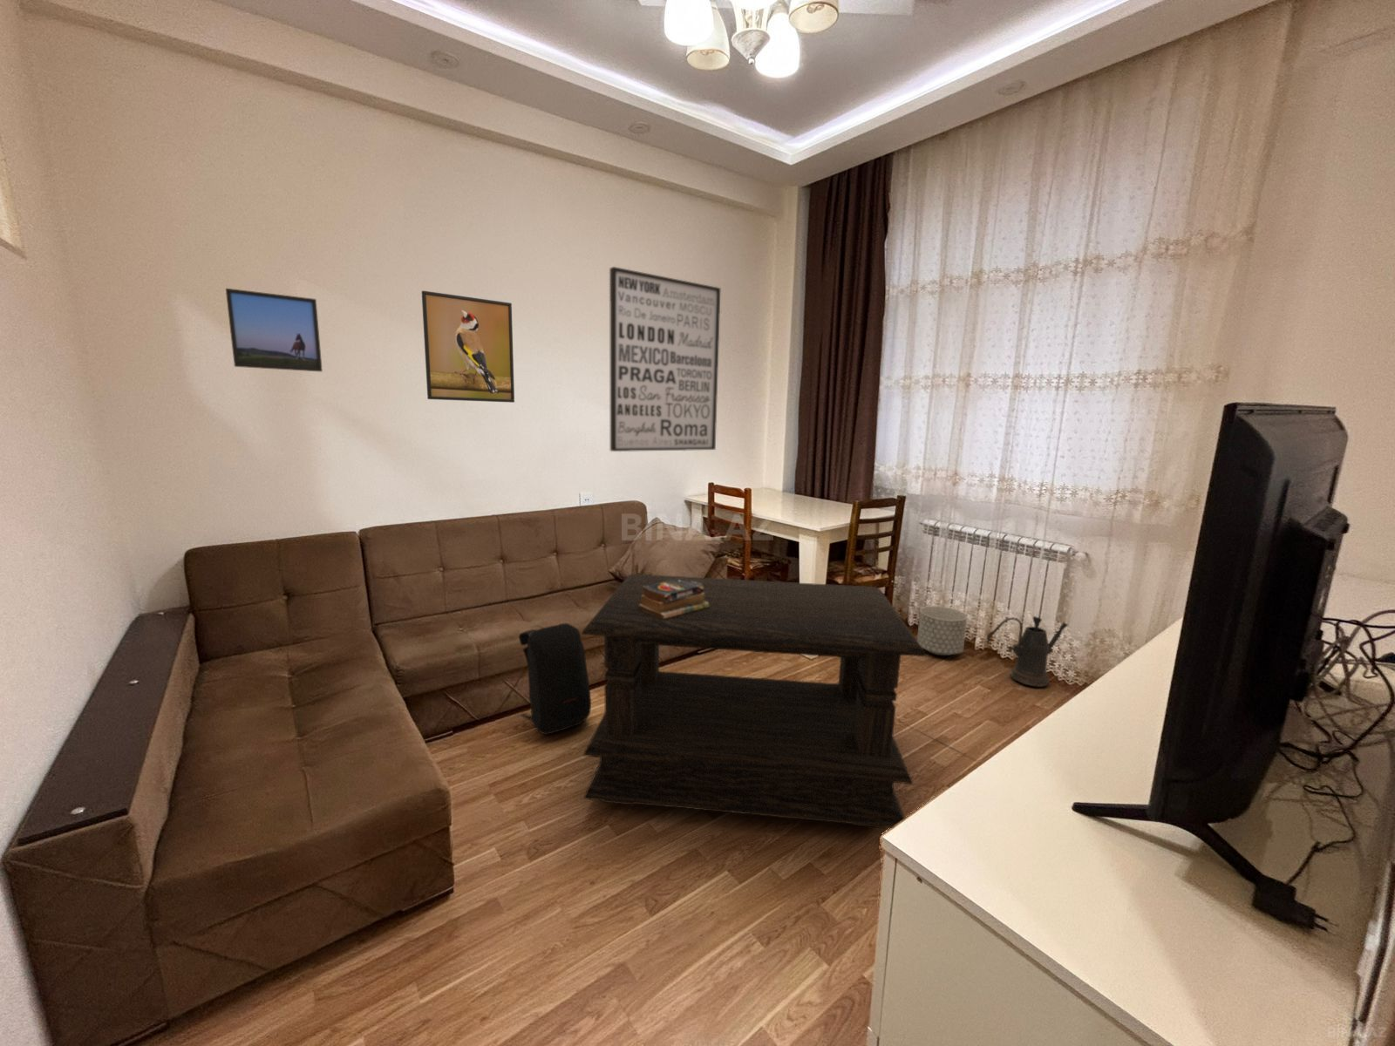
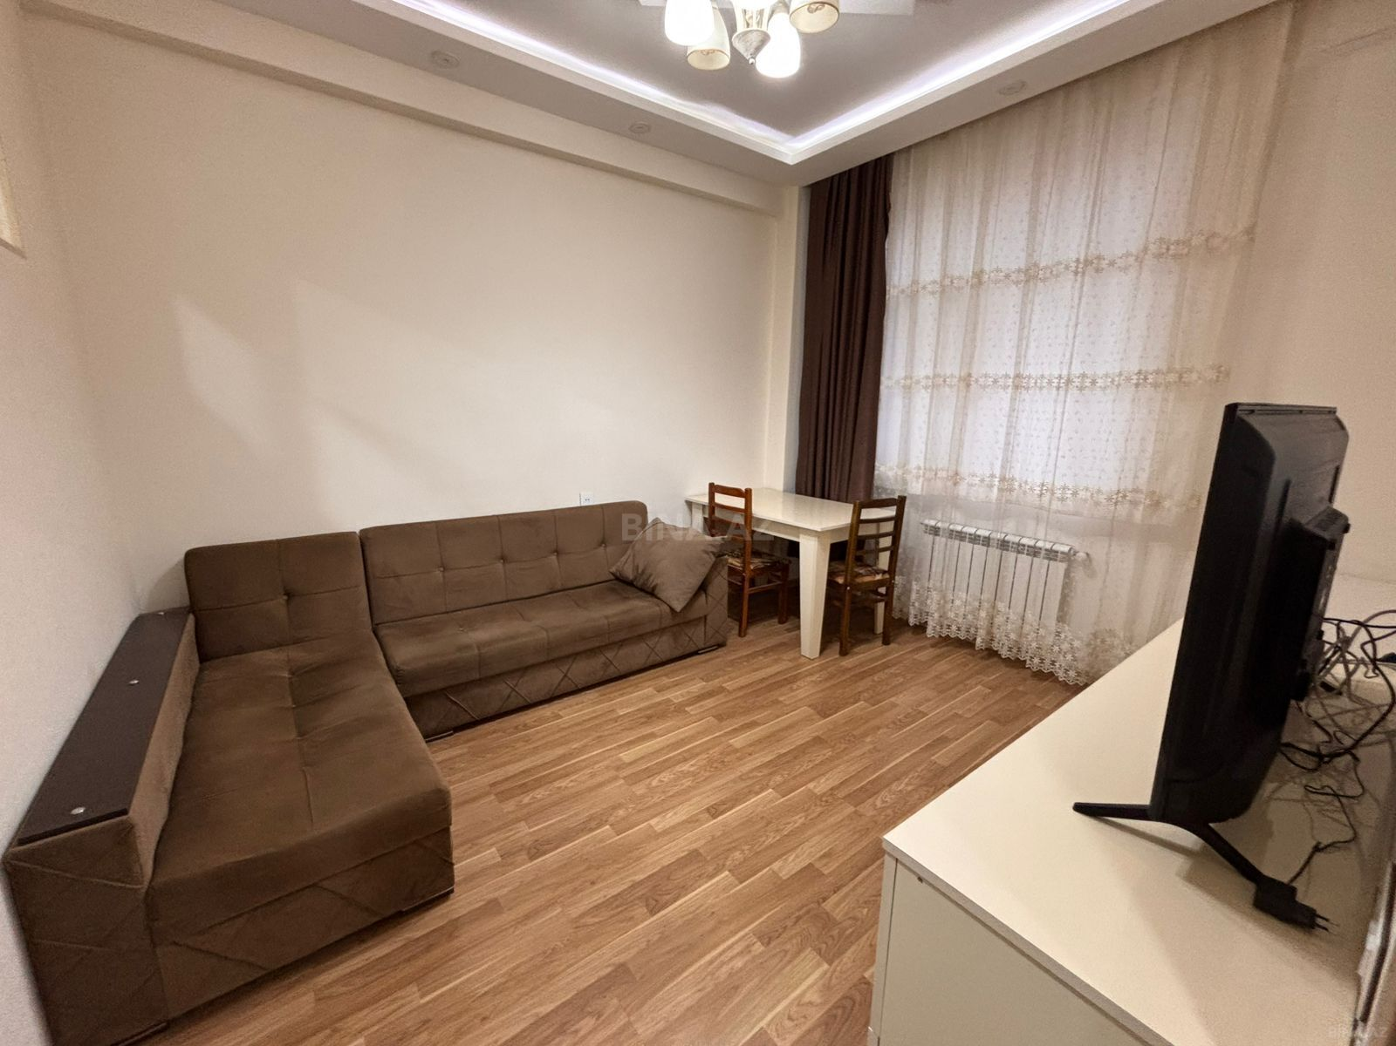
- books (674, 597)
- watering can (1025, 648)
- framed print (276, 331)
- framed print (470, 349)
- coffee table (746, 688)
- planter (940, 632)
- wall art (667, 366)
- backpack (556, 675)
